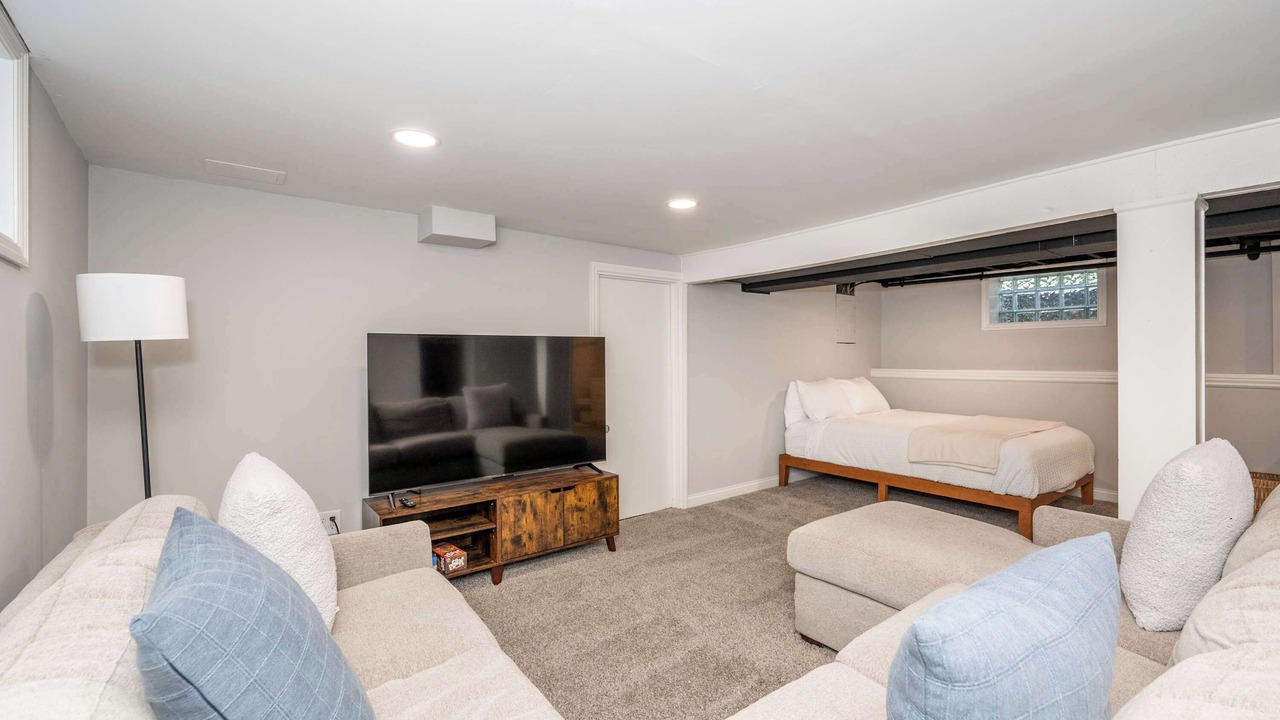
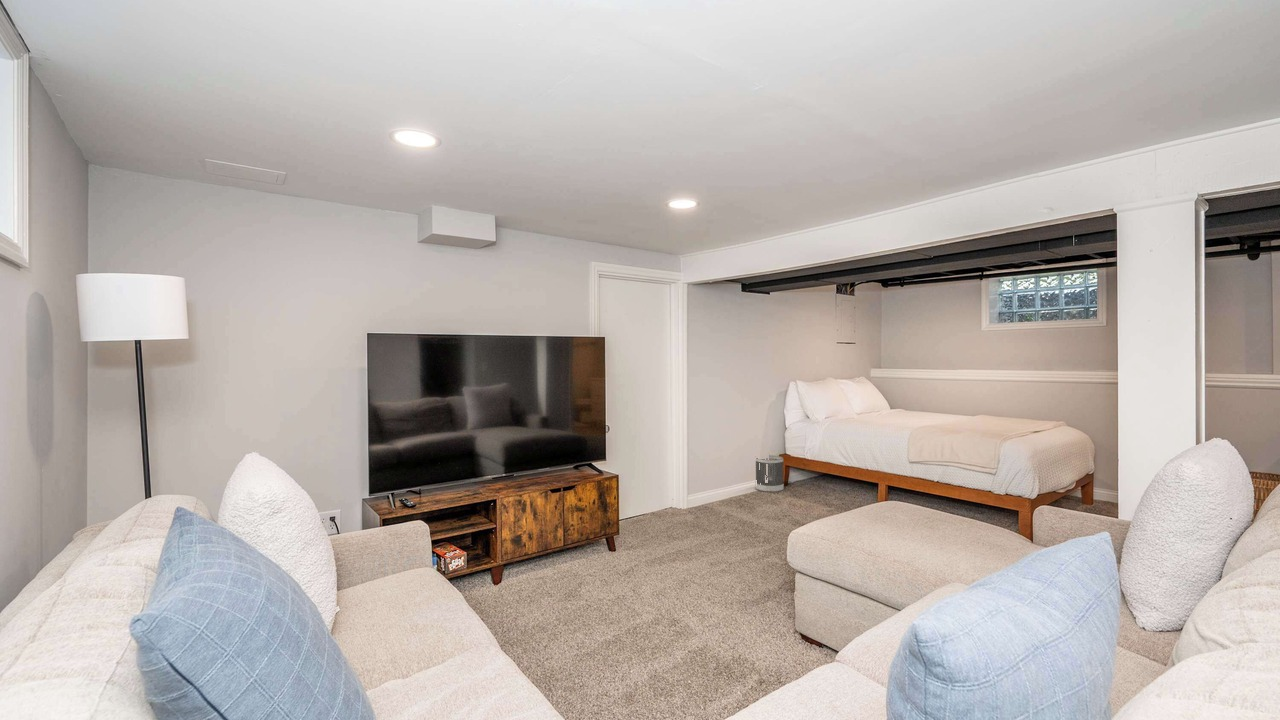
+ wastebasket (769, 473)
